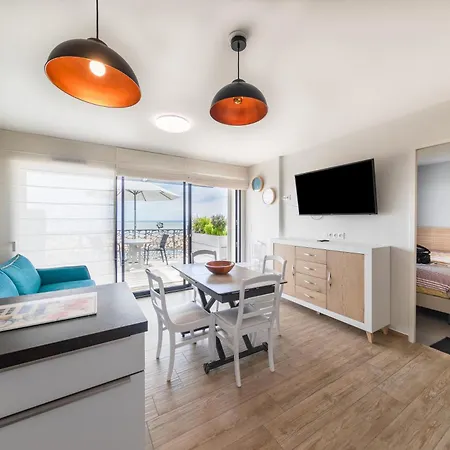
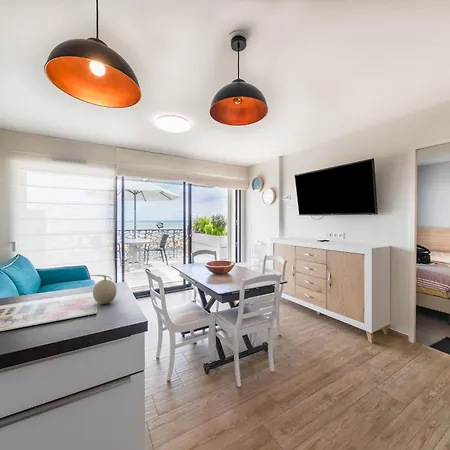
+ fruit (105, 287)
